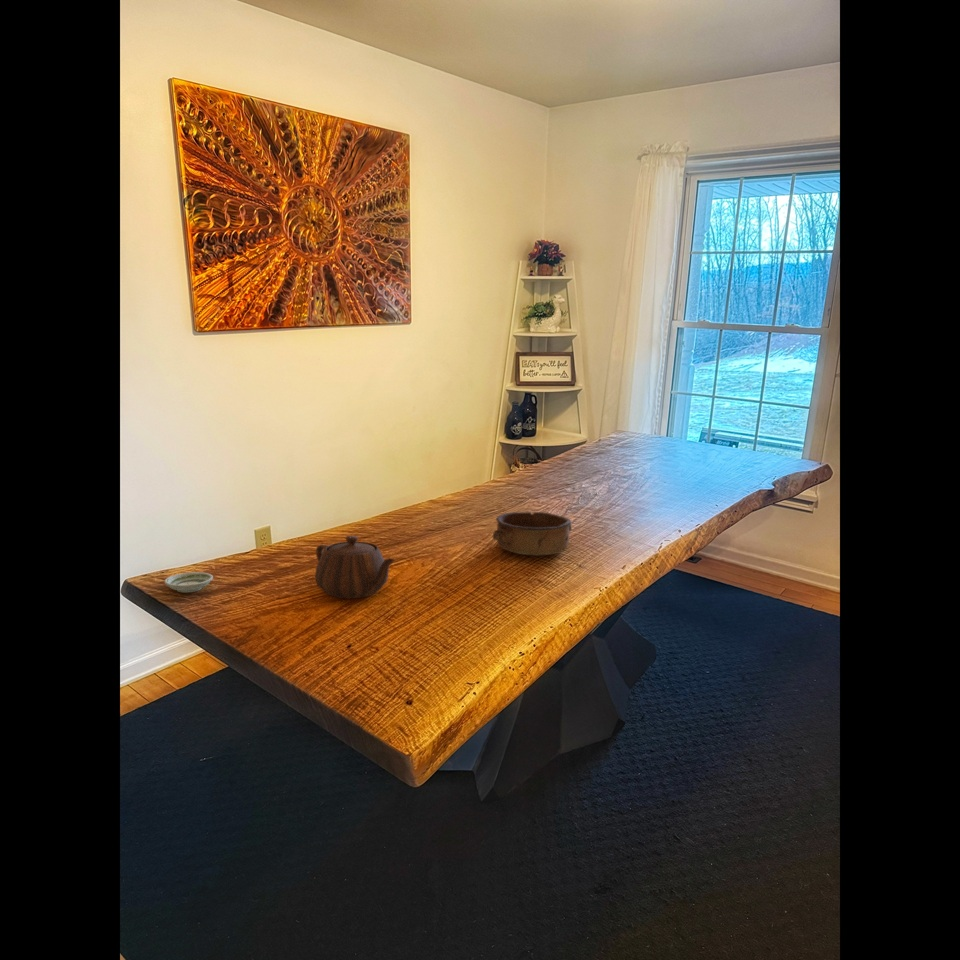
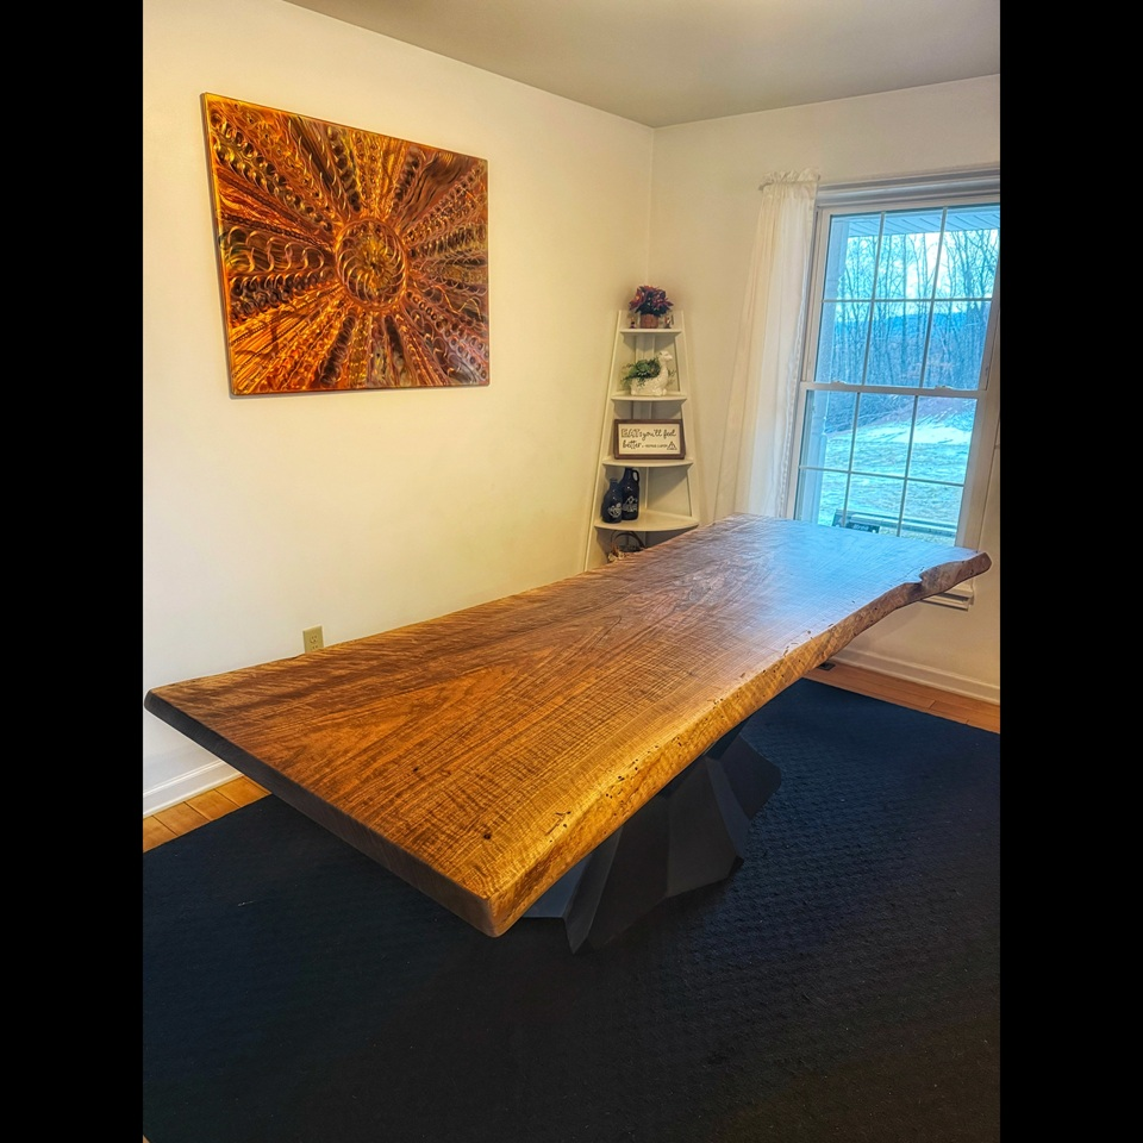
- saucer (189, 583)
- teapot (354, 564)
- bowl (533, 534)
